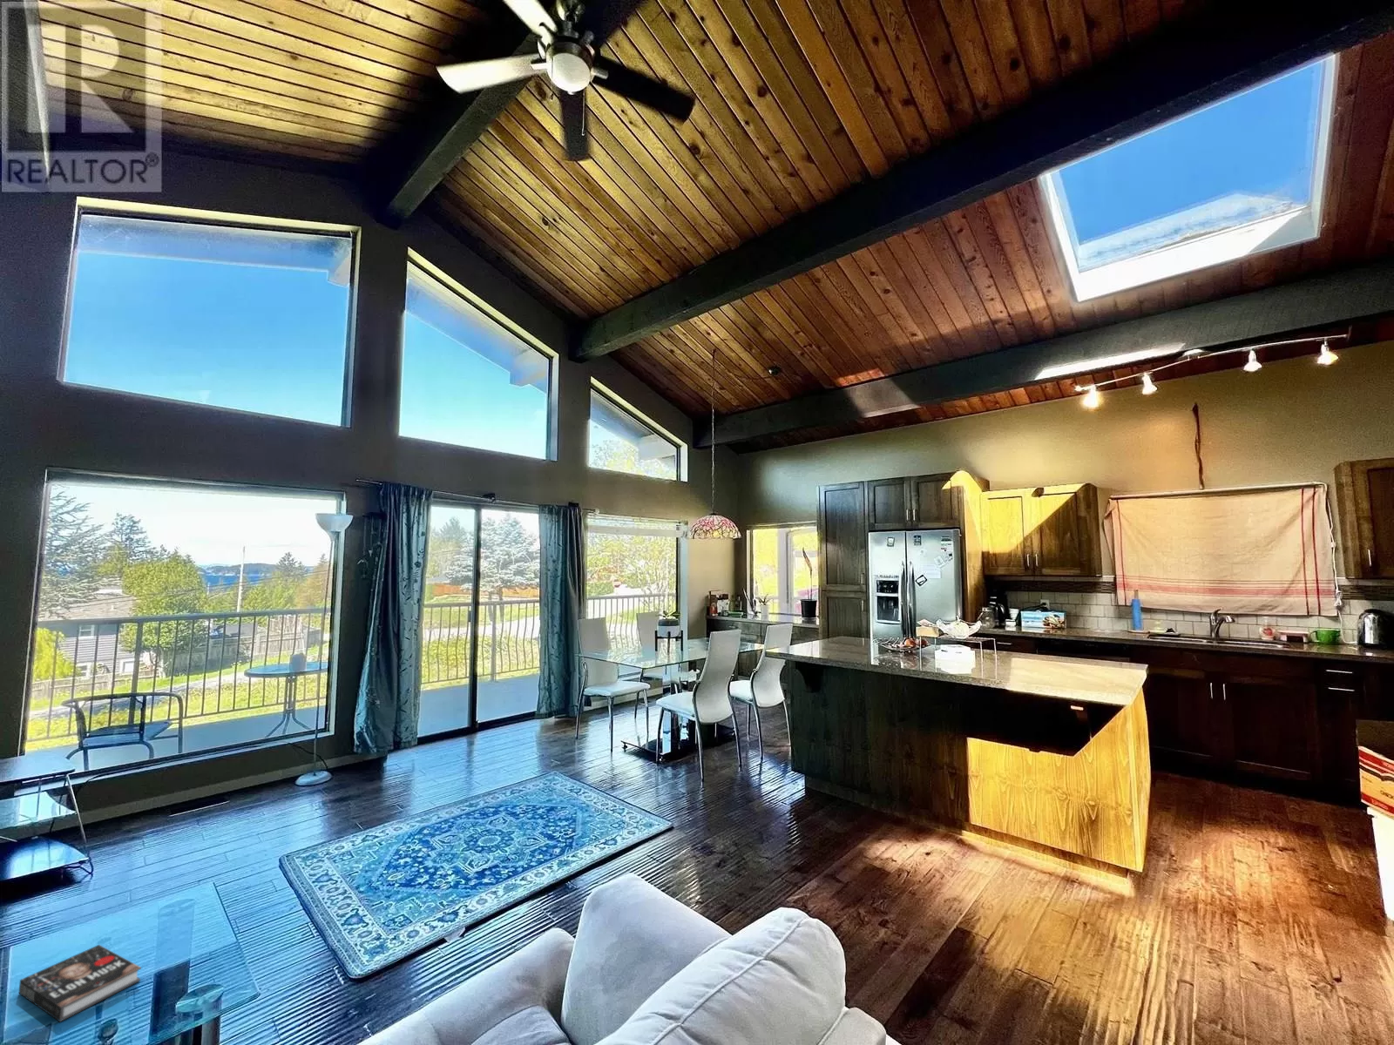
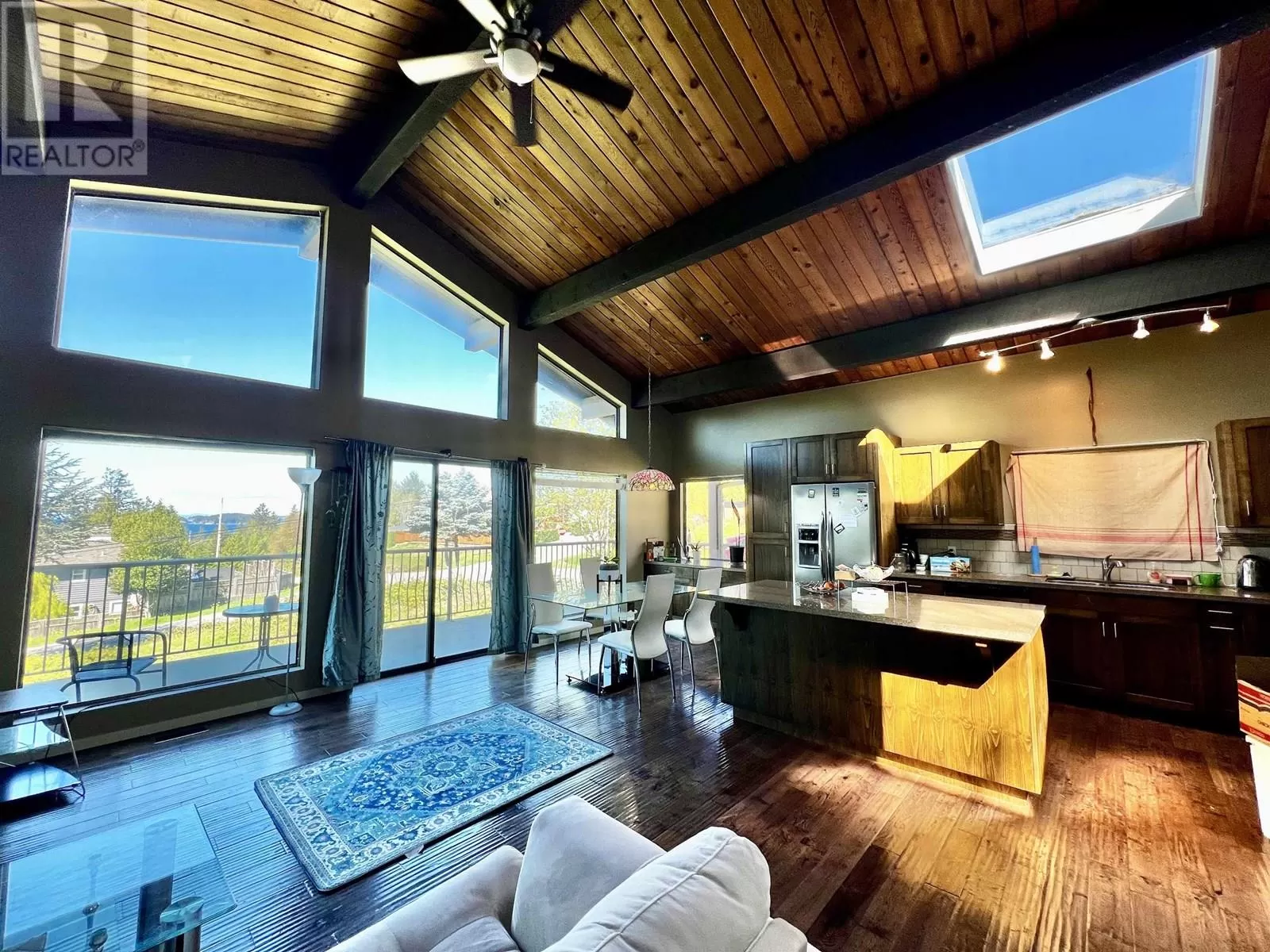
- book (80, 979)
